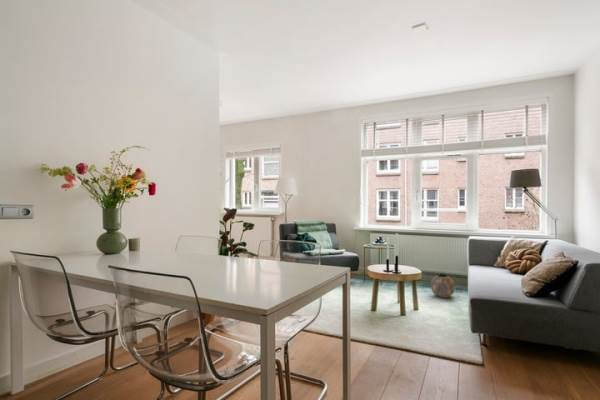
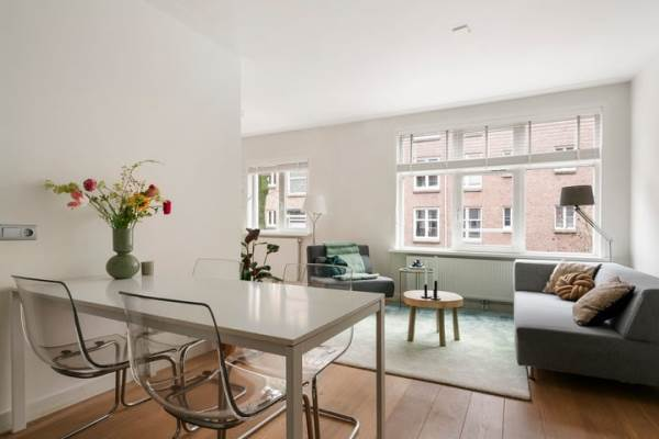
- planter (442, 286)
